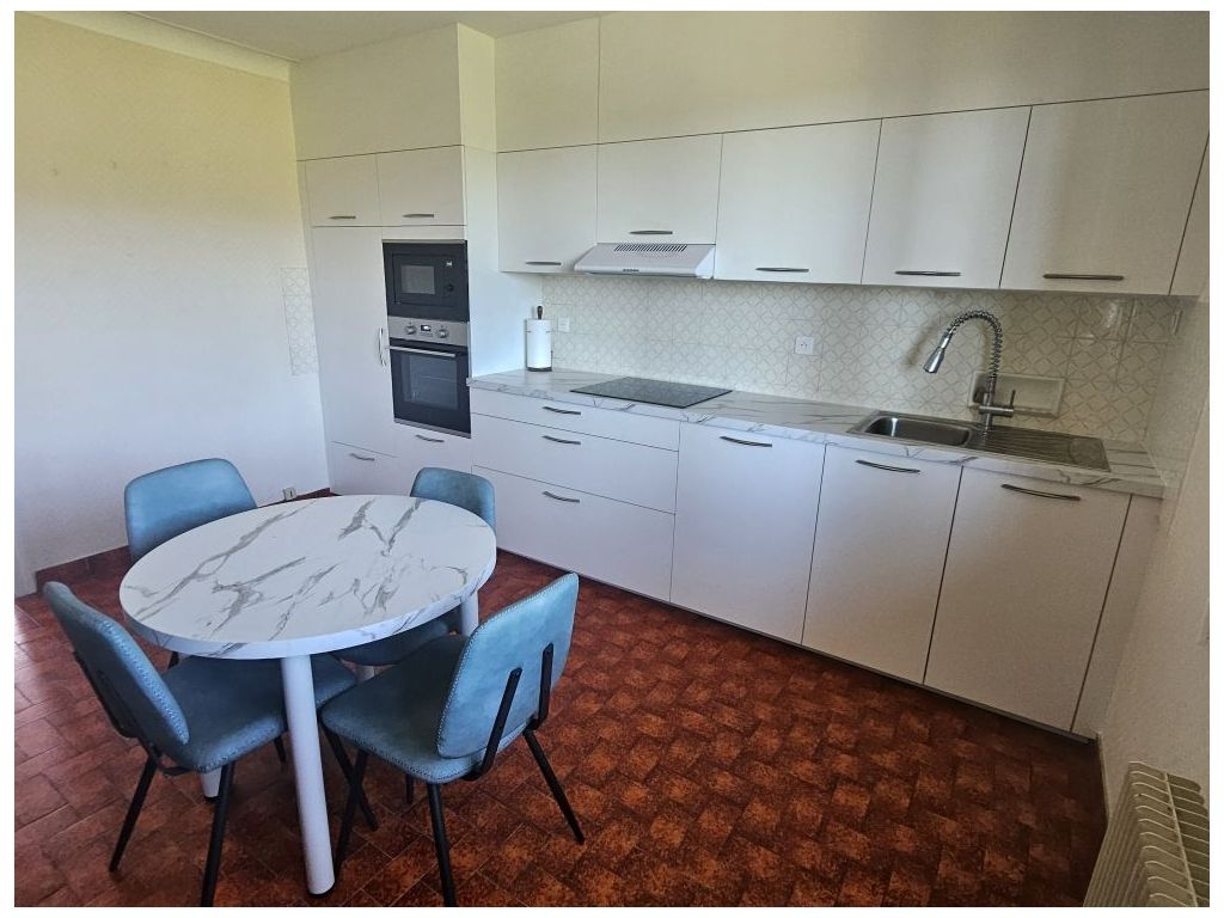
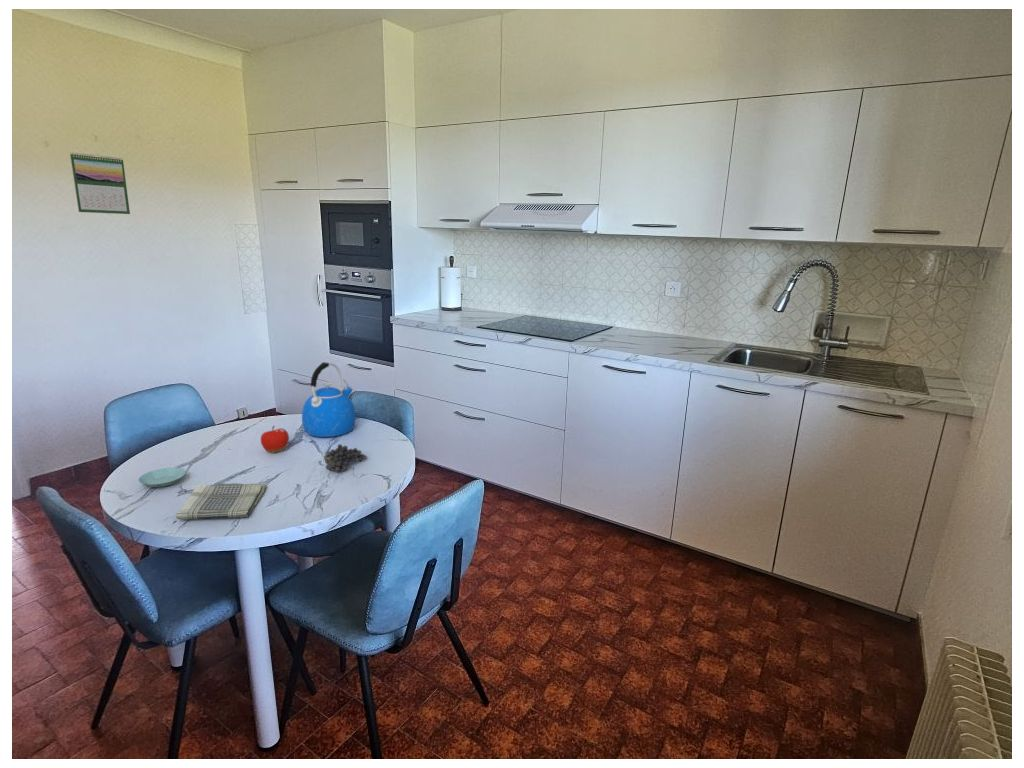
+ dish towel (223, 498)
+ fruit (274, 439)
+ fruit (343, 454)
+ saucer (162, 479)
+ kettle (331, 394)
+ calendar (101, 184)
